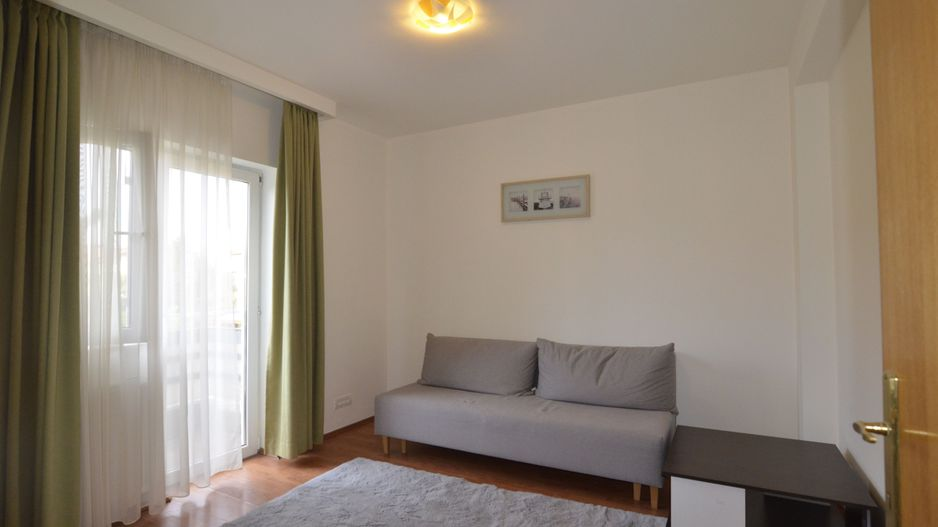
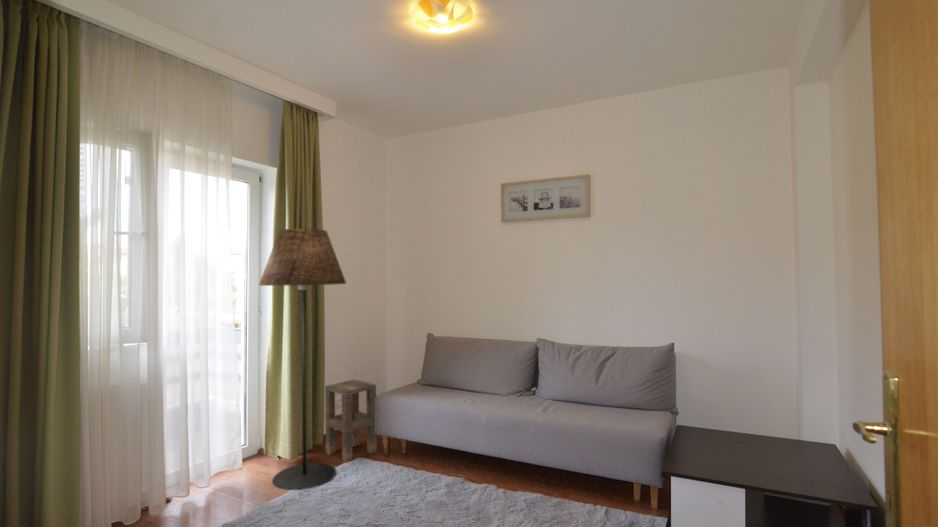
+ side table (350, 418)
+ floor lamp (304, 353)
